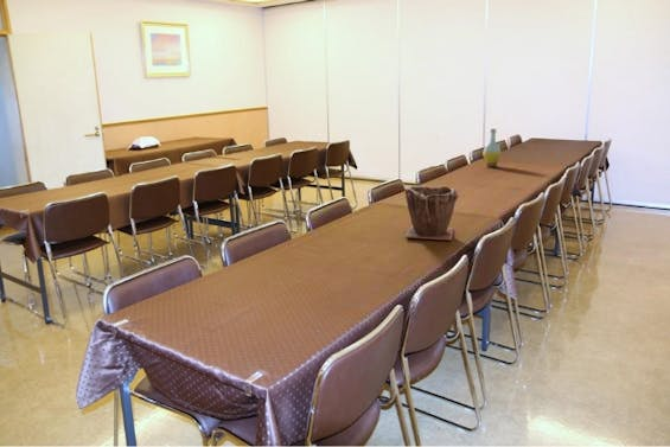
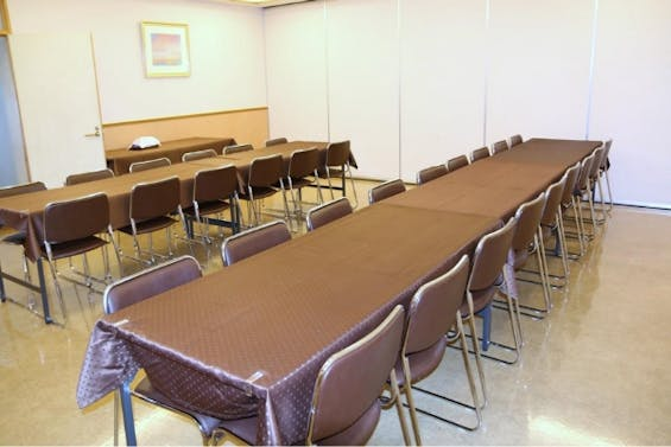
- bottle (492, 147)
- plant pot (429, 210)
